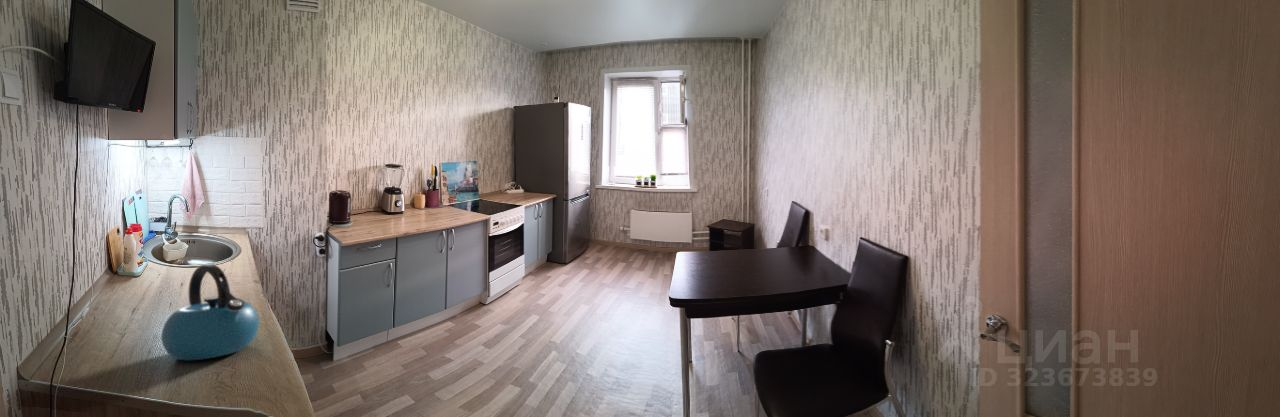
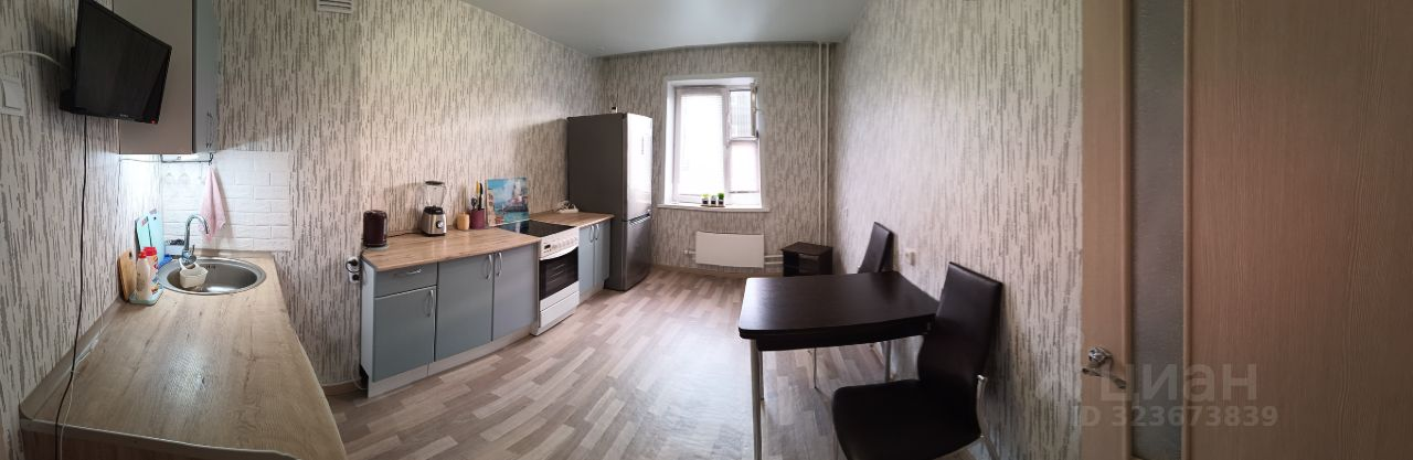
- kettle (215, 309)
